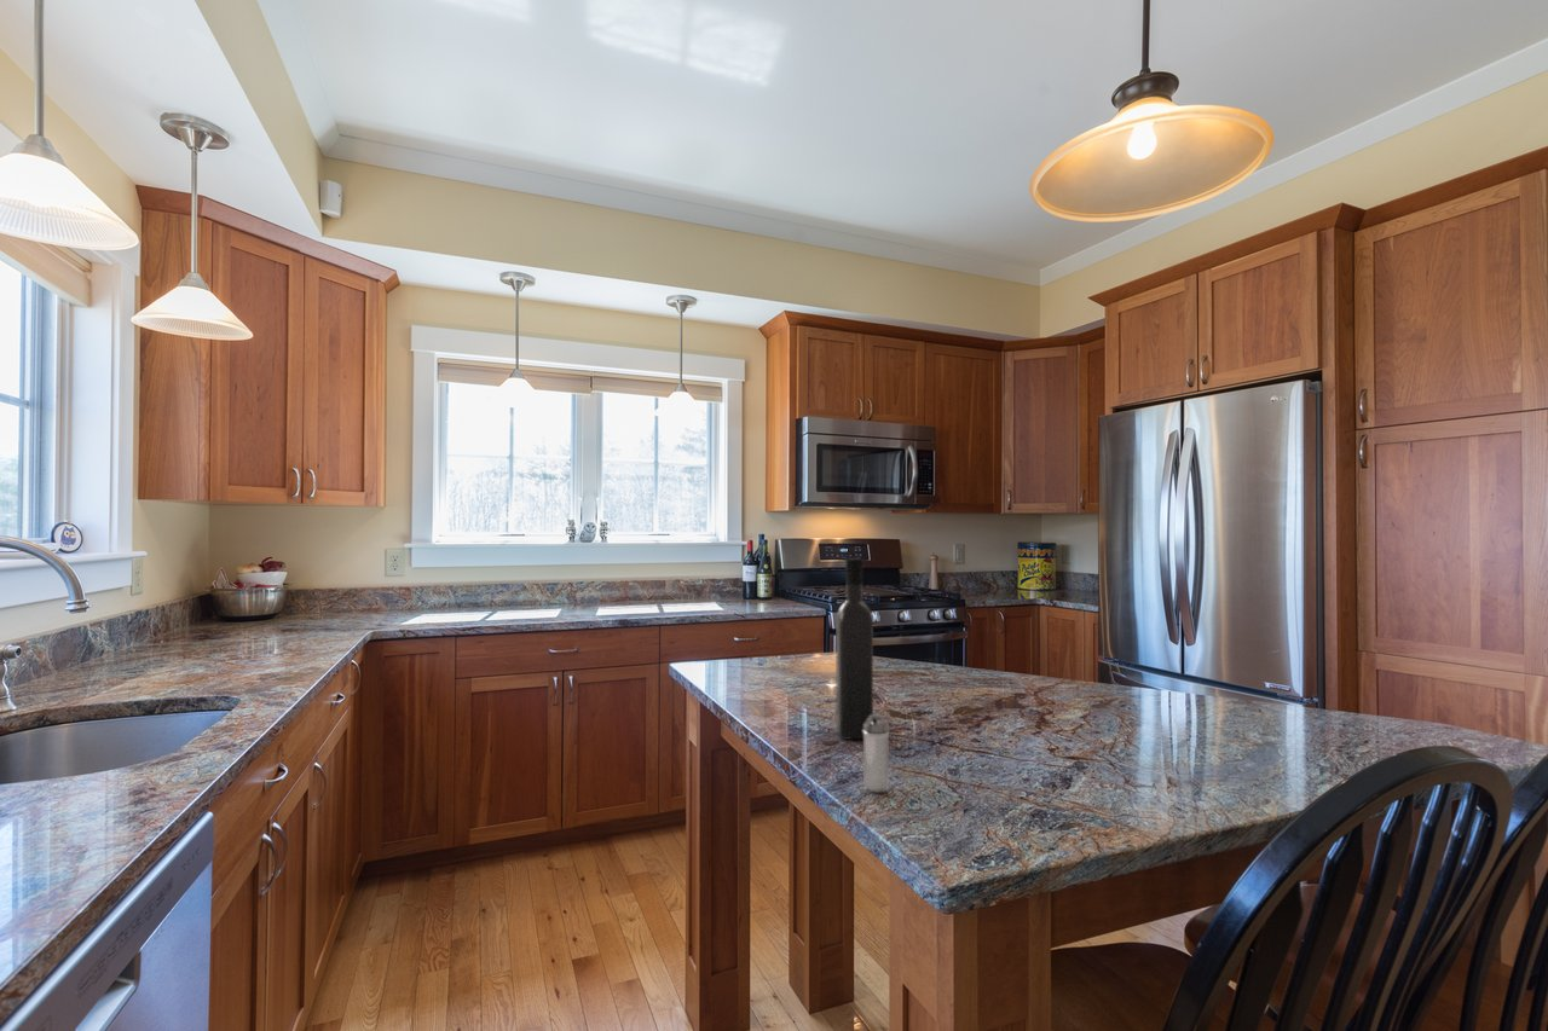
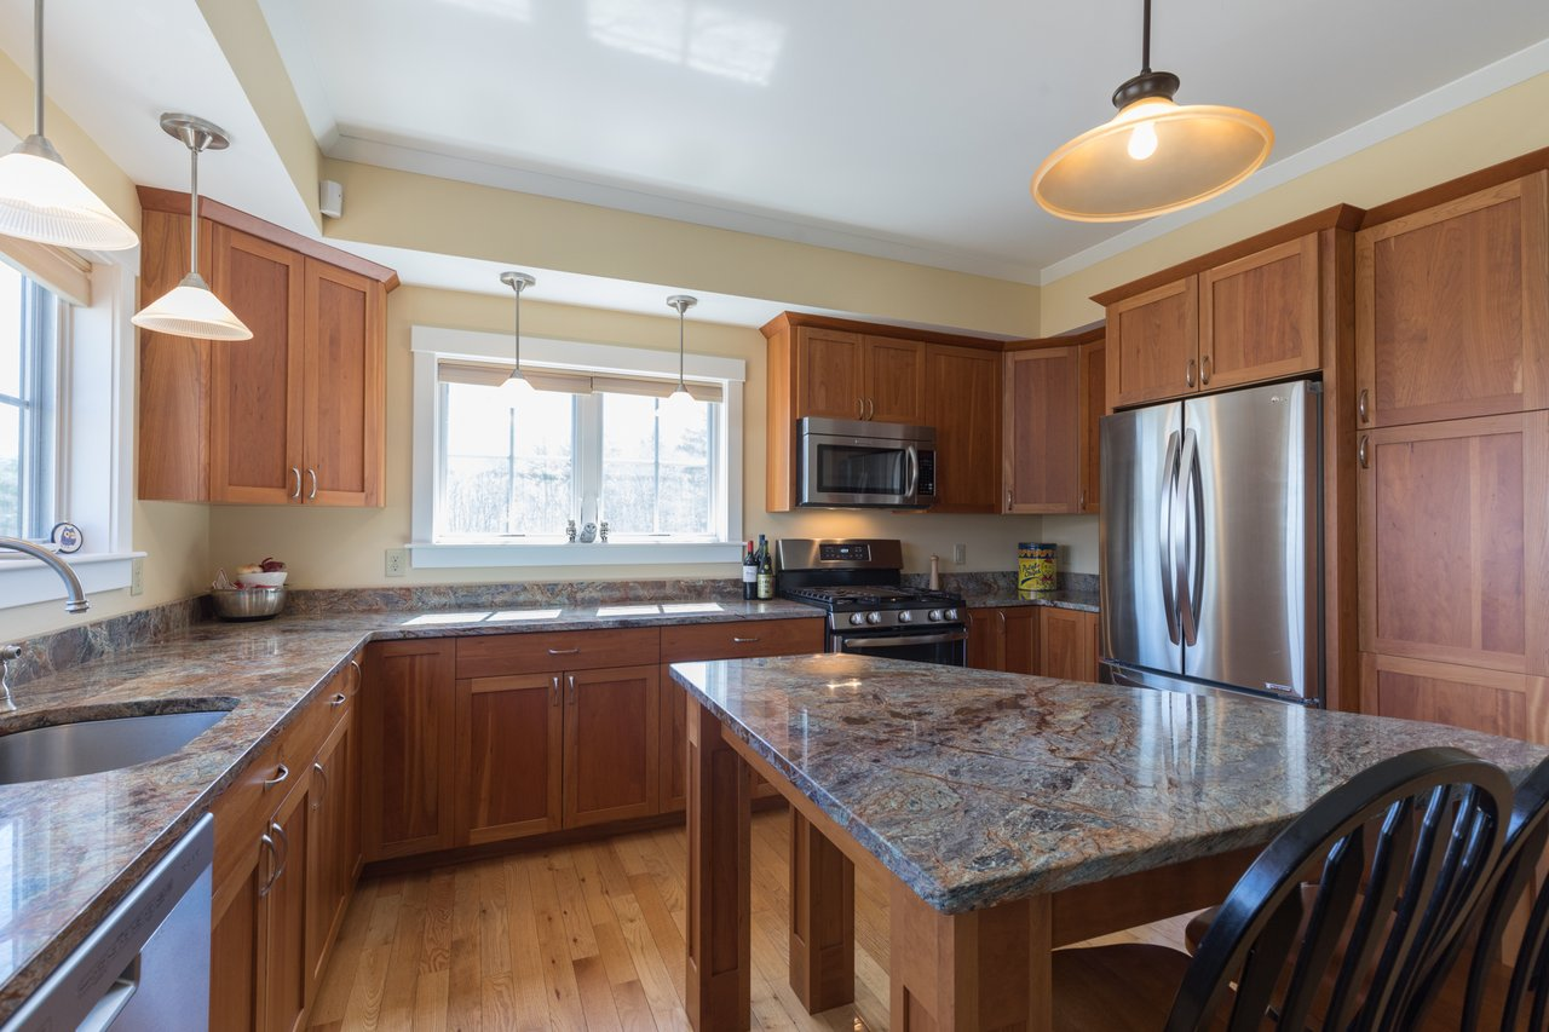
- shaker (876, 752)
- wine bottle (854, 645)
